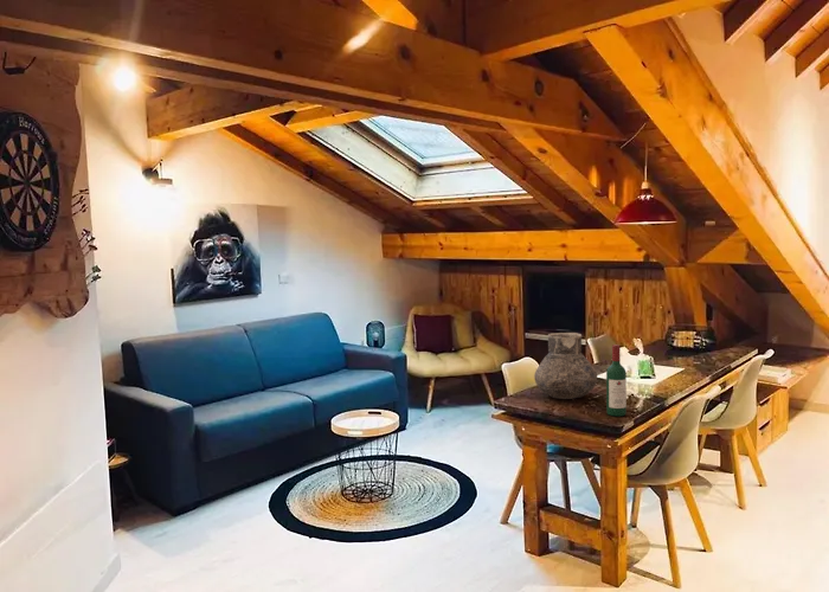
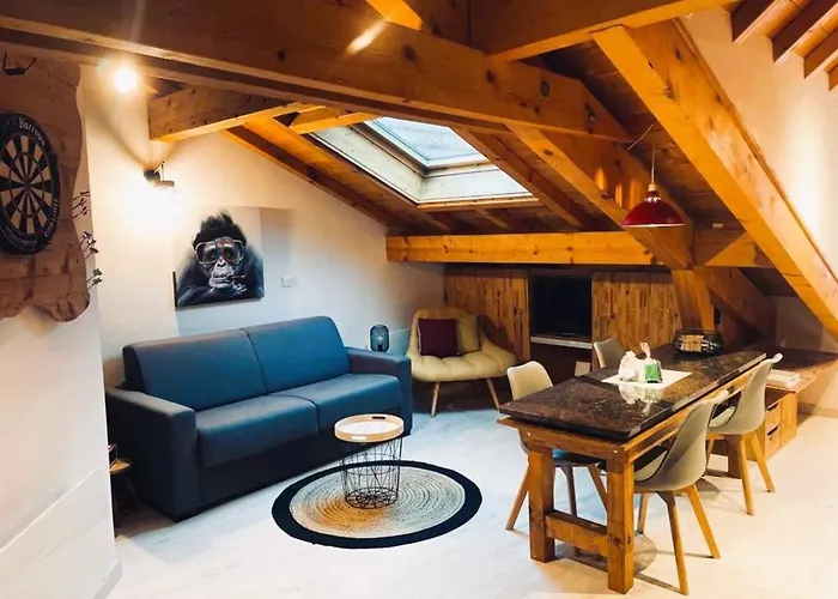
- vase (565, 365)
- wine bottle (616, 379)
